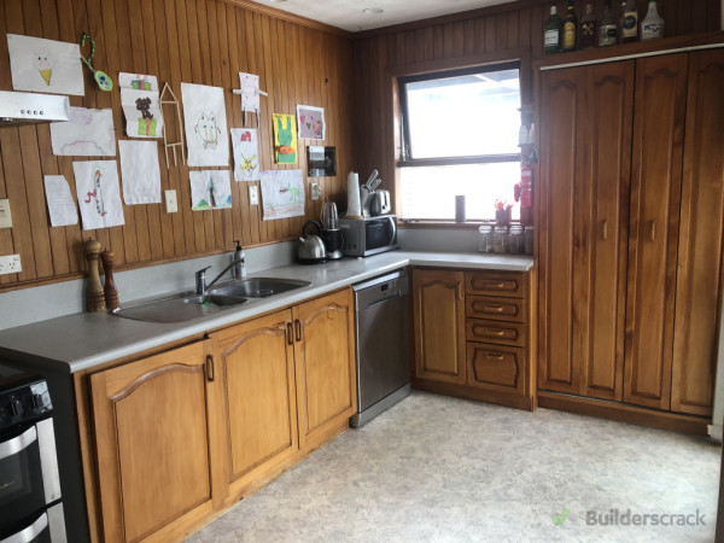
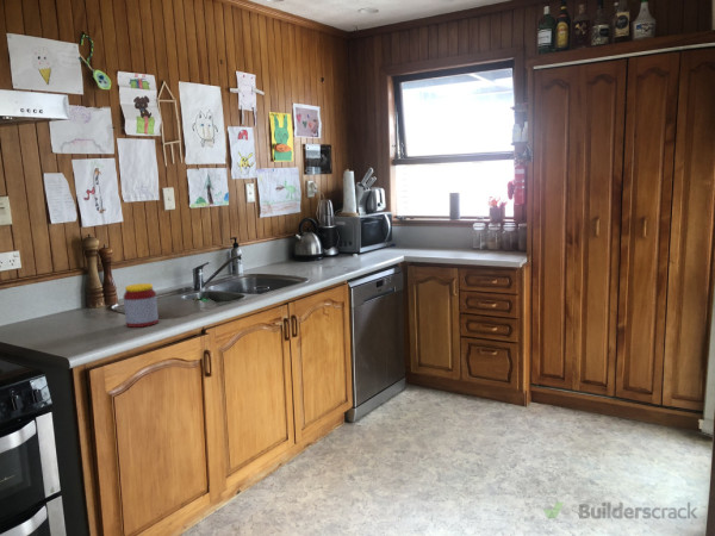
+ jar (141, 304)
